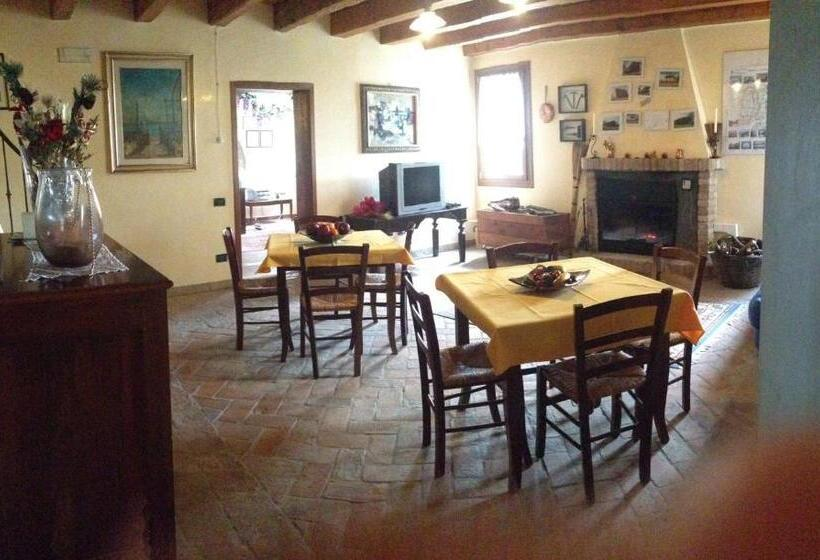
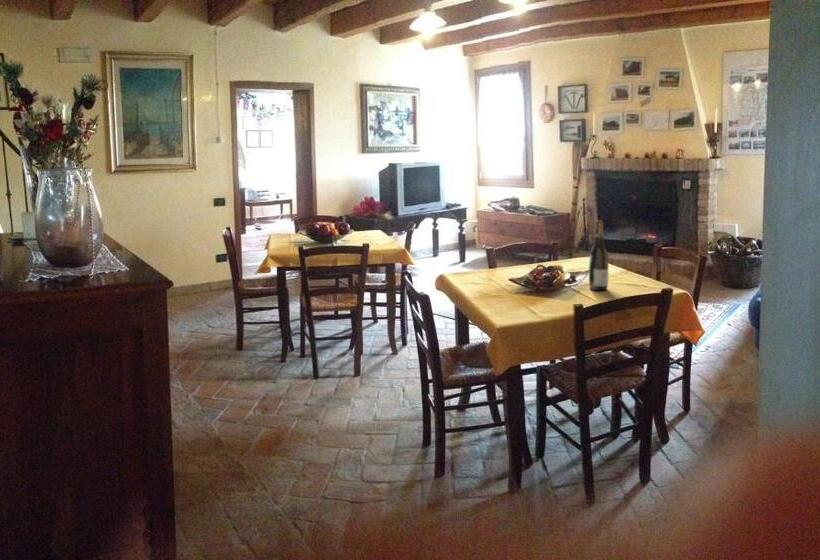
+ wine bottle (598, 254)
